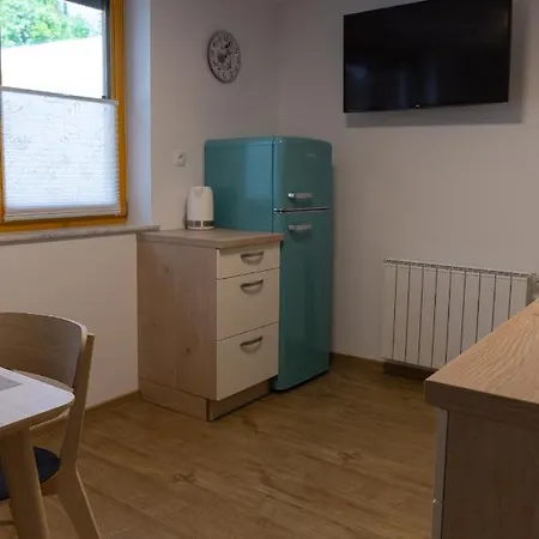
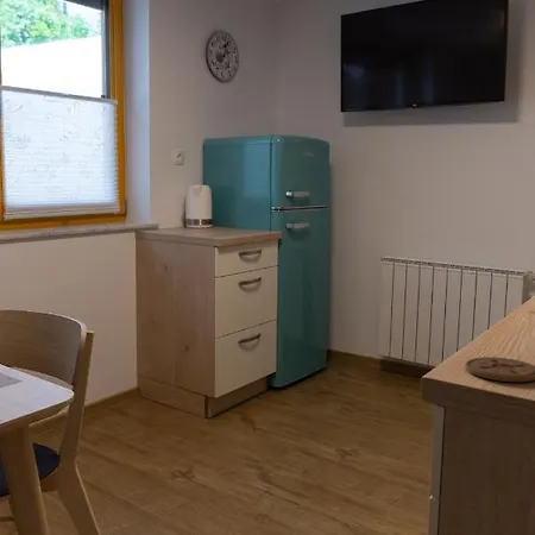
+ coaster (502, 369)
